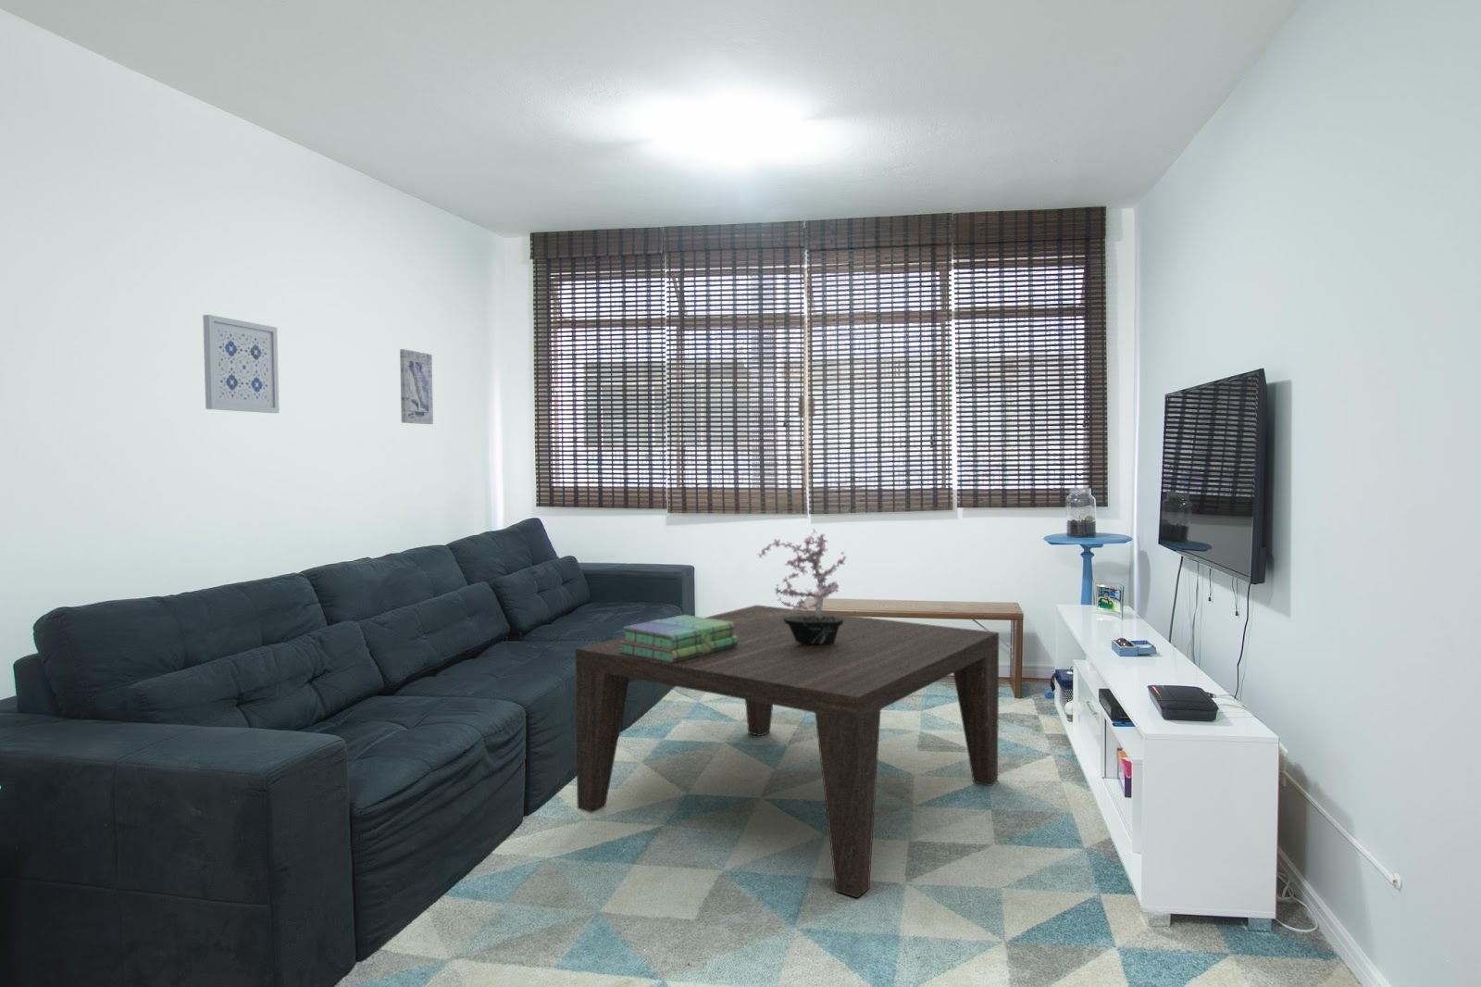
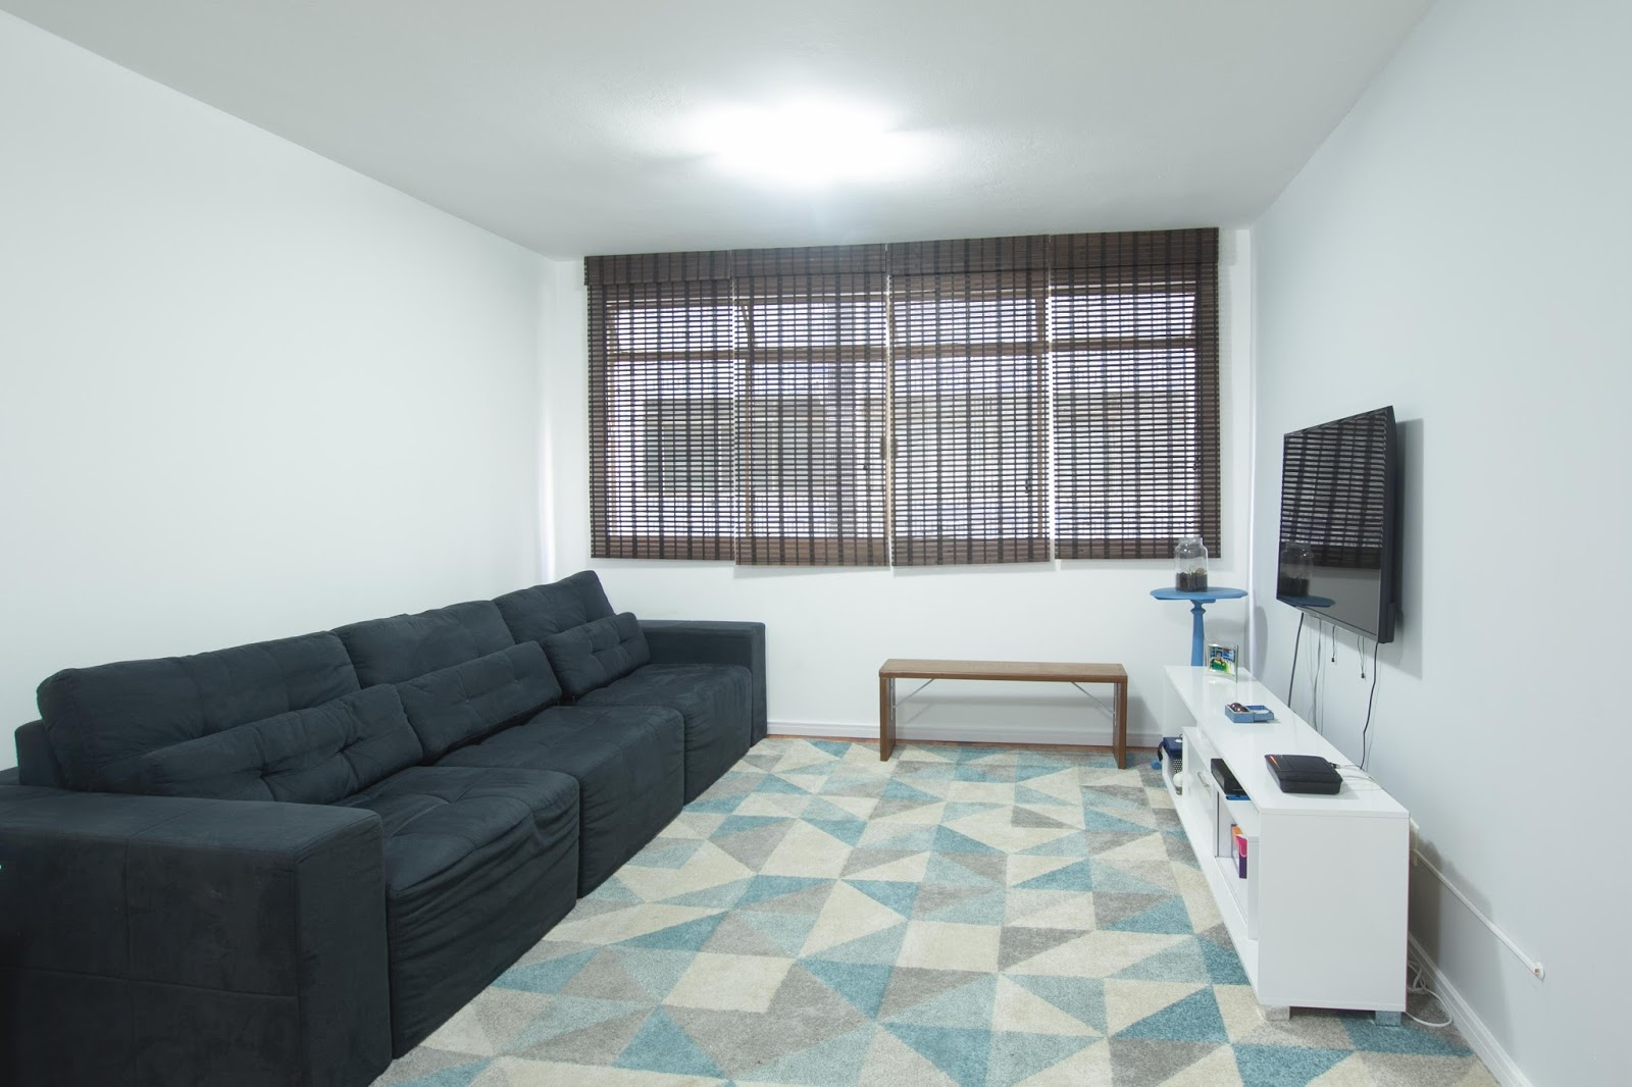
- stack of books (678, 636)
- potted plant (805, 589)
- wall art (416, 387)
- wall art (242, 366)
- coffee table (798, 709)
